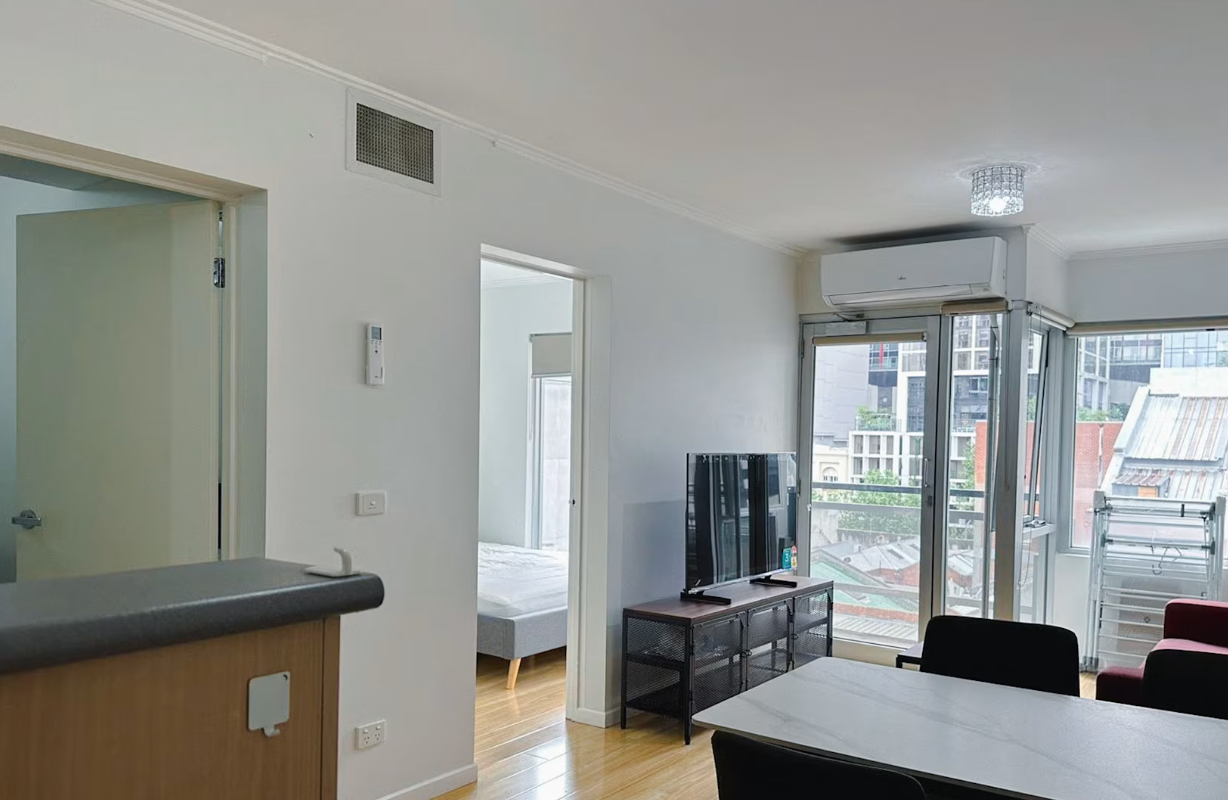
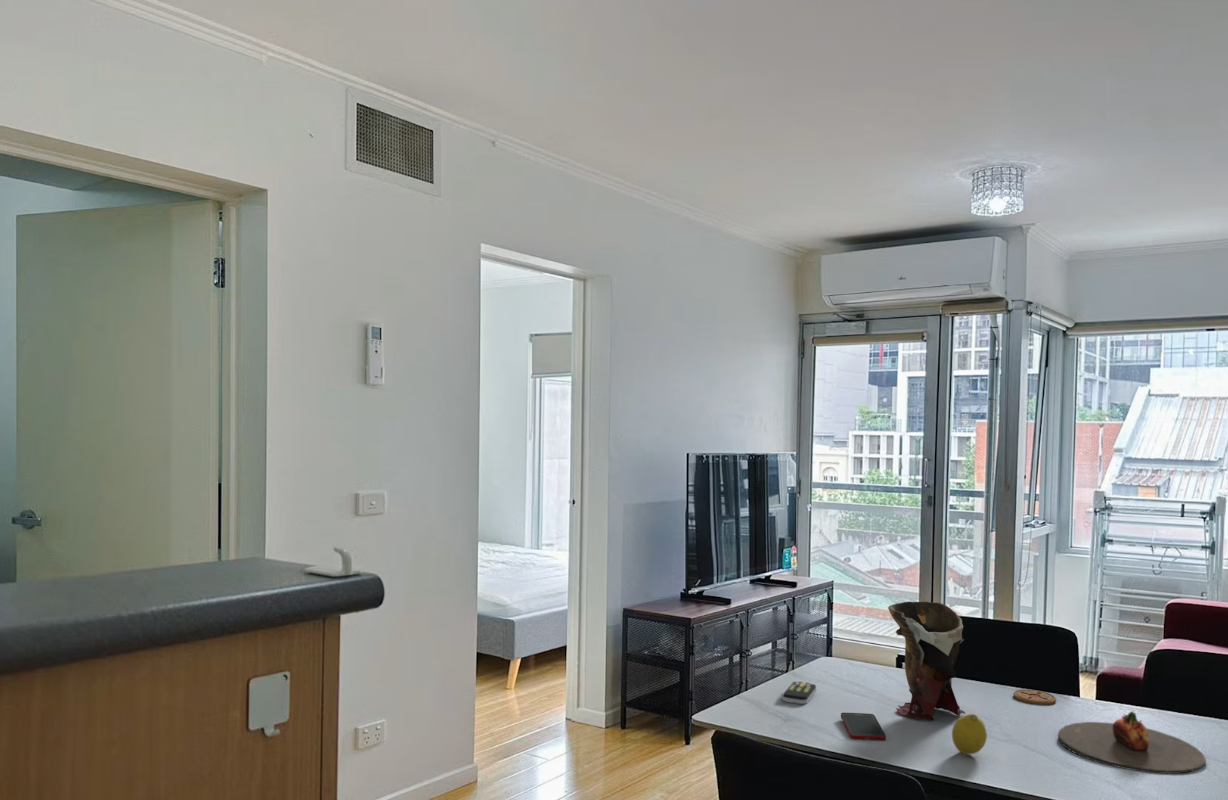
+ fruit (969, 732)
+ coaster (1034, 696)
+ cell phone (862, 726)
+ remote control (799, 692)
+ decorative vase (926, 660)
+ plate (1129, 730)
